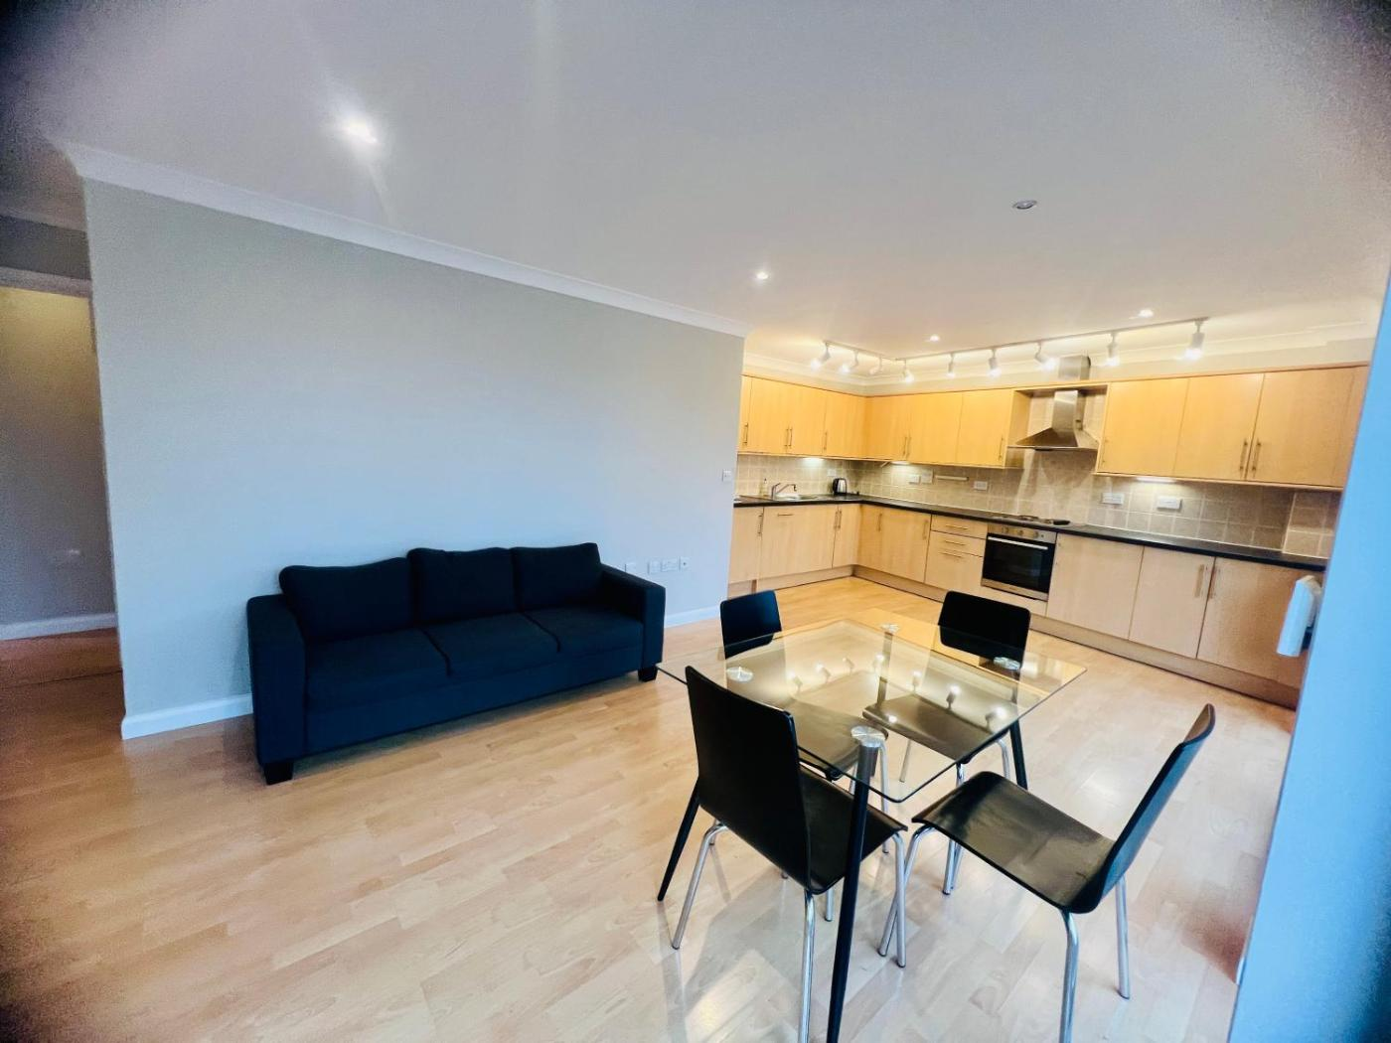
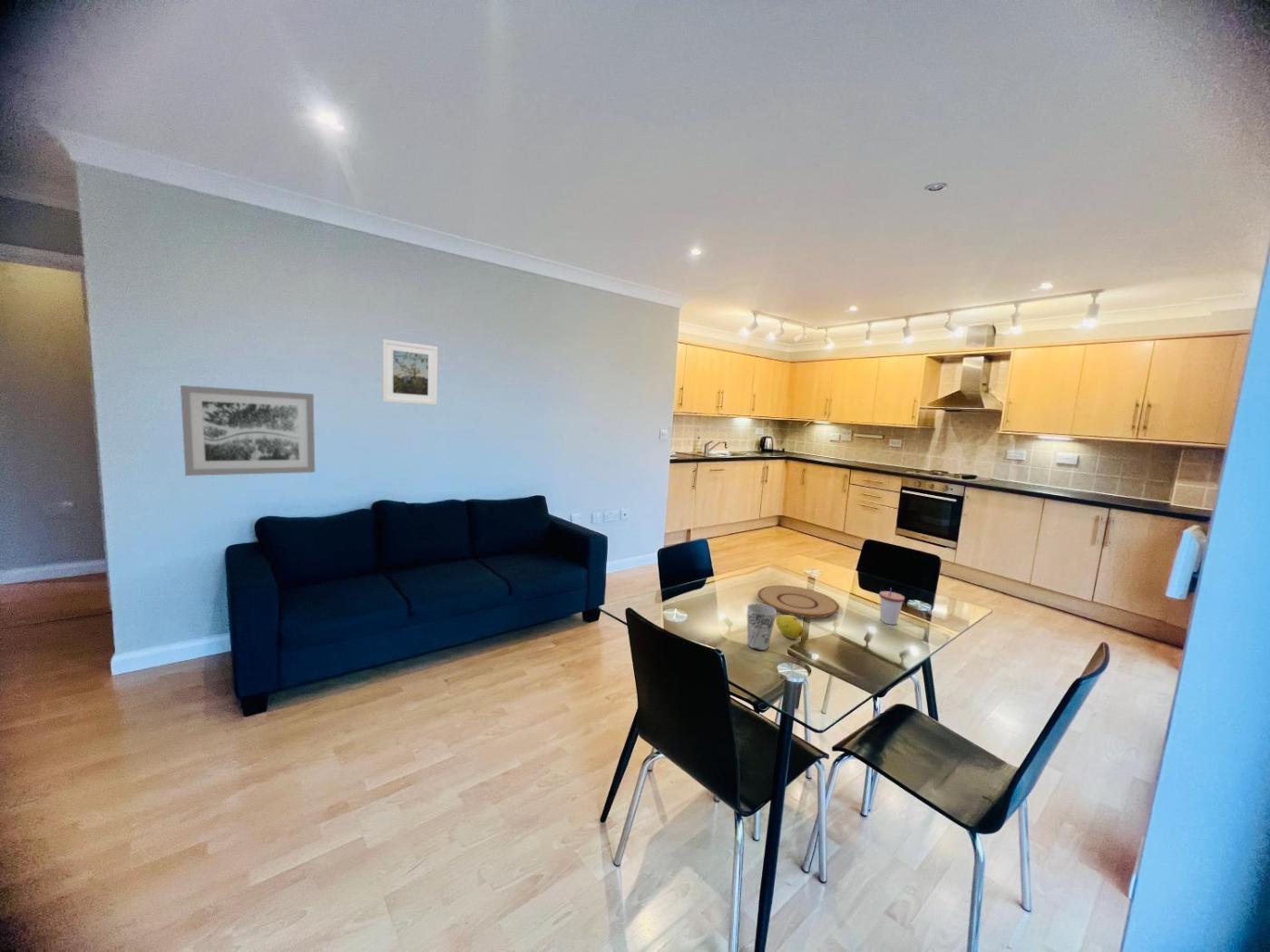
+ cup (890, 605)
+ wall art (252, 432)
+ cup (759, 627)
+ fruit (788, 626)
+ plate (796, 600)
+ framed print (410, 373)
